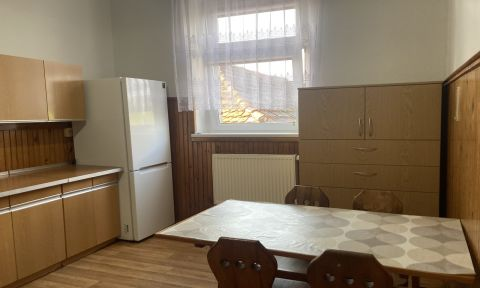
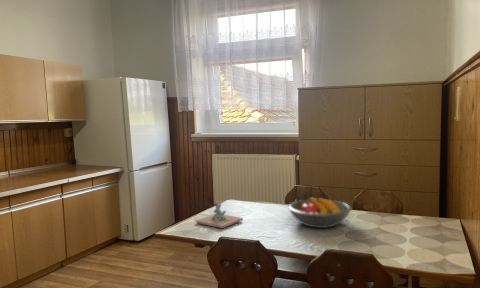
+ fruit bowl (319, 212)
+ architectural model (219, 212)
